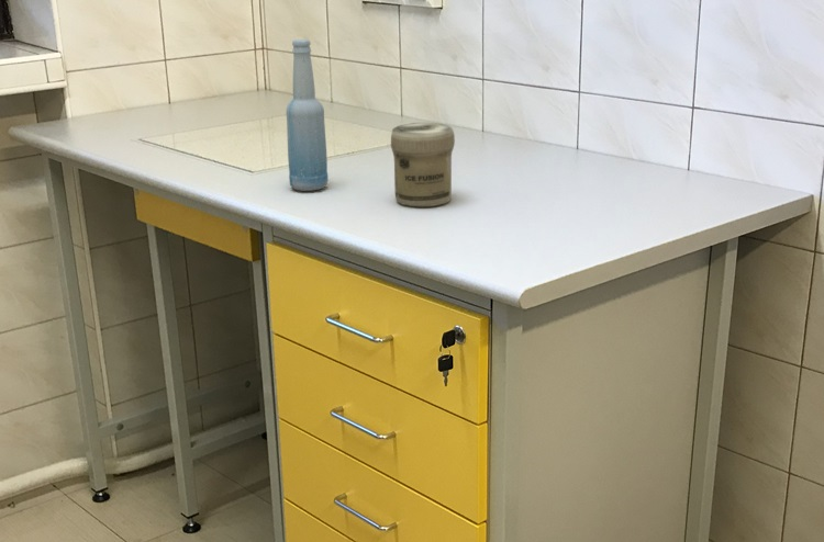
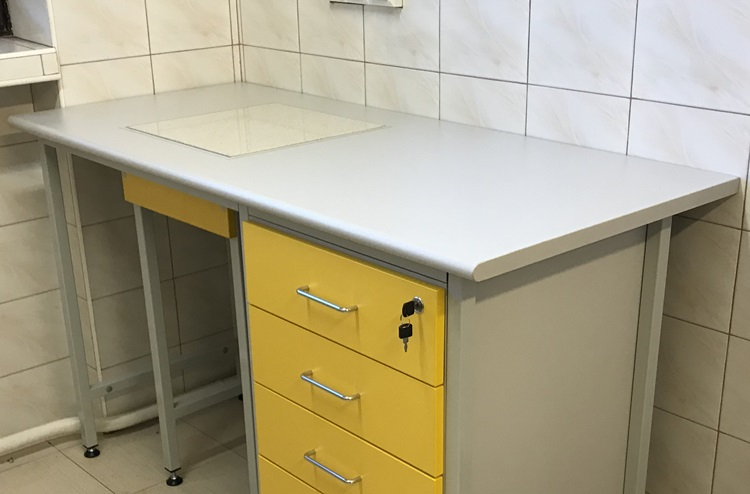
- bottle (304, 115)
- jar (423, 163)
